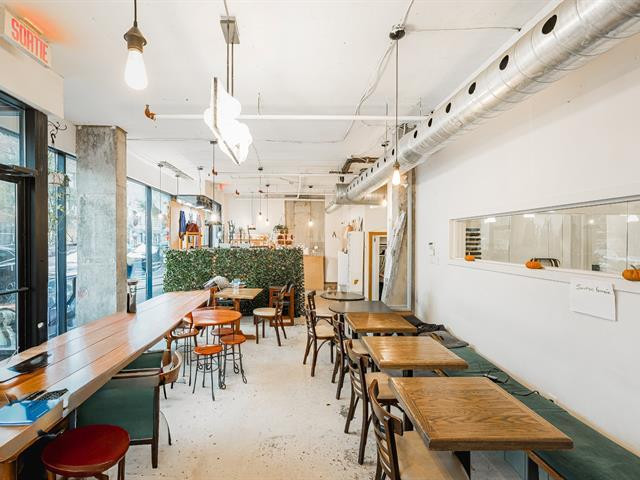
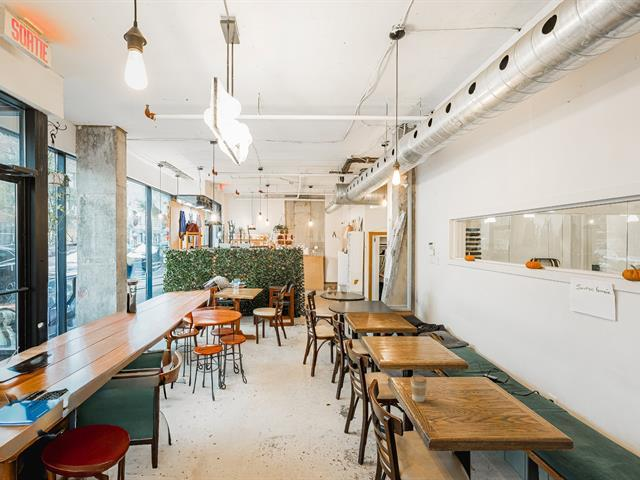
+ coffee cup (418, 388)
